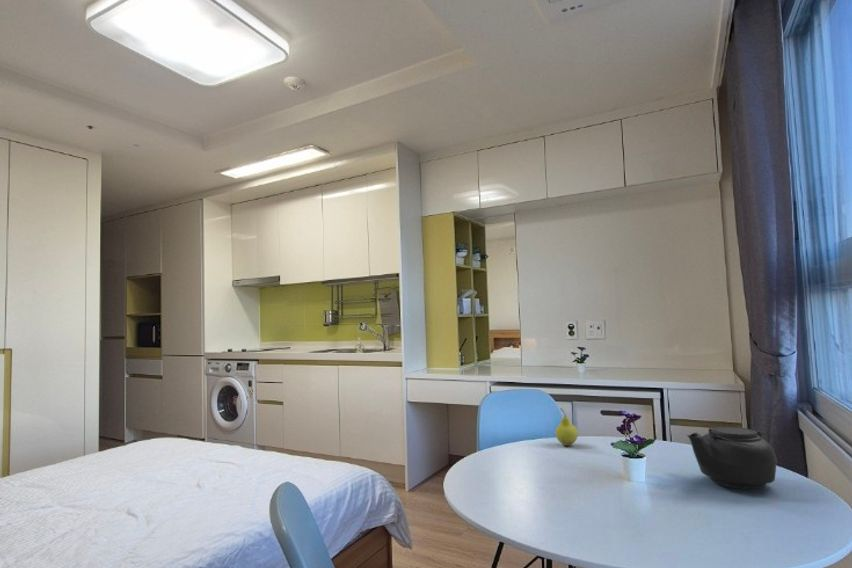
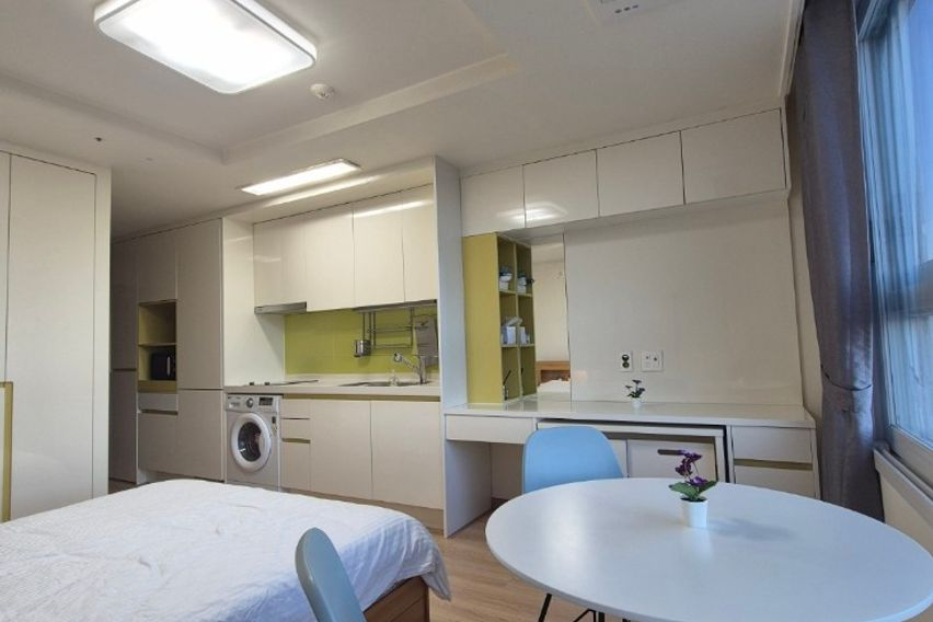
- teapot (728, 457)
- fruit (566, 426)
